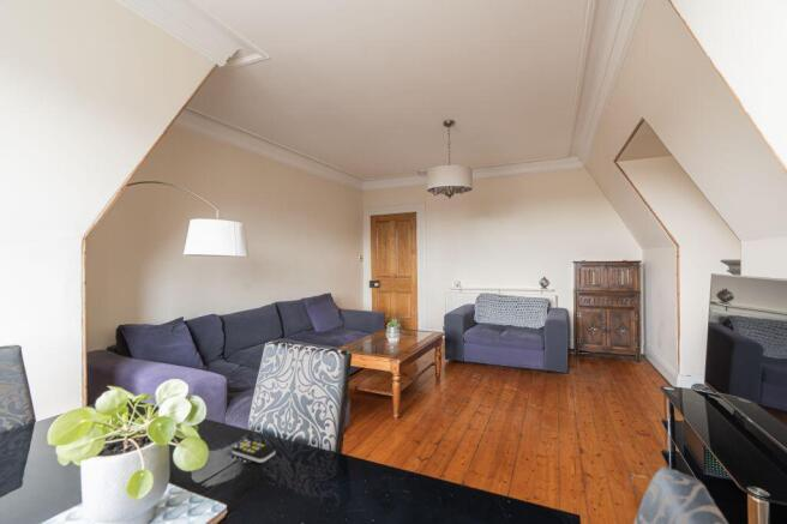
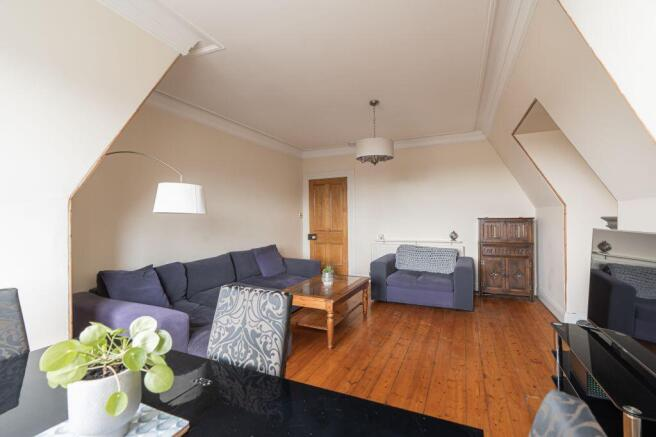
- remote control (253, 450)
